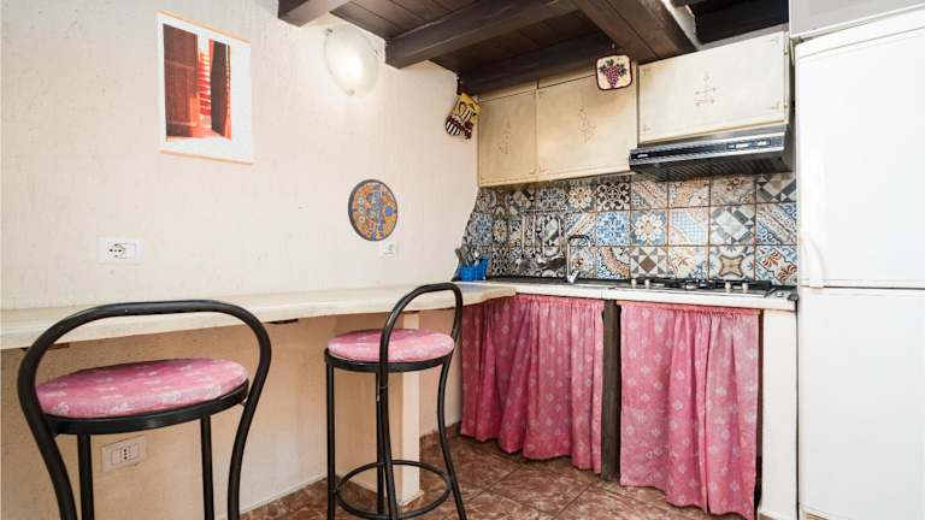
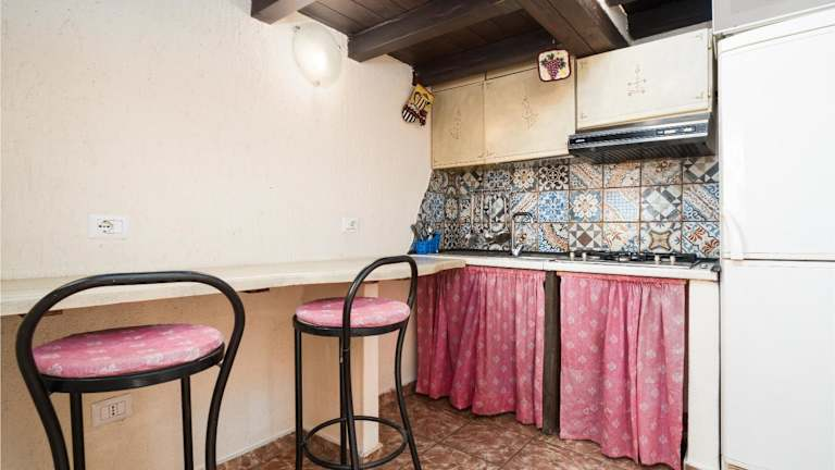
- wall art (208, 93)
- manhole cover (373, 209)
